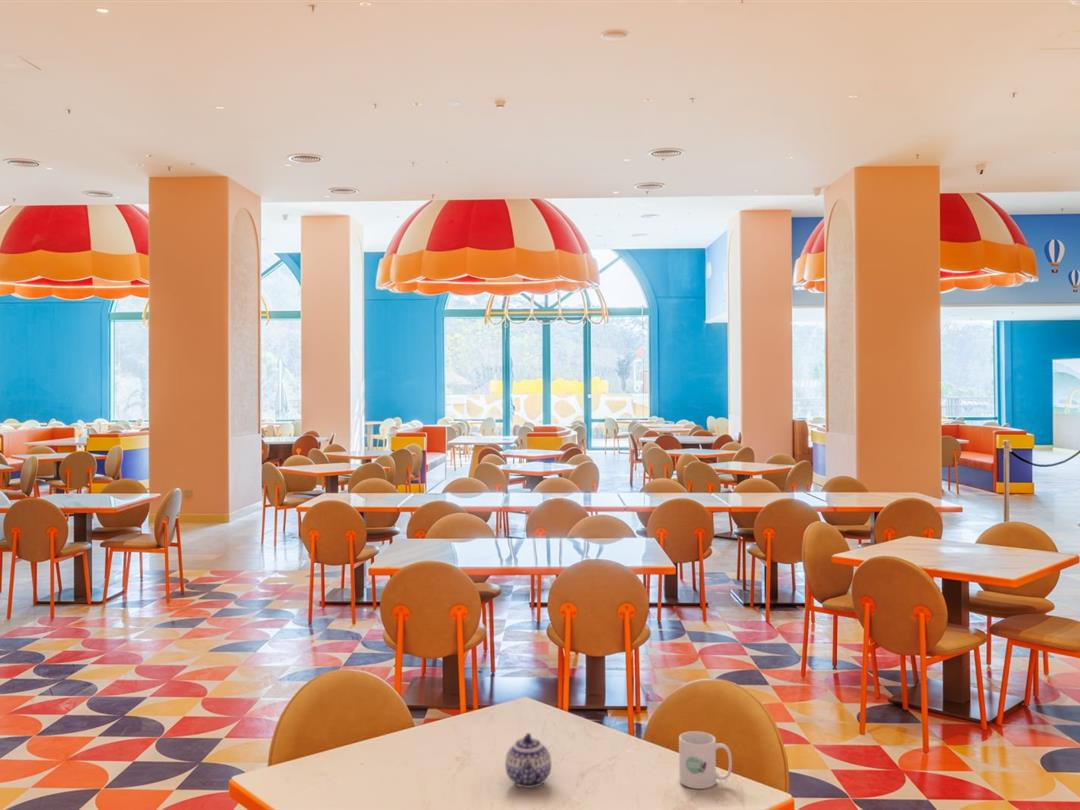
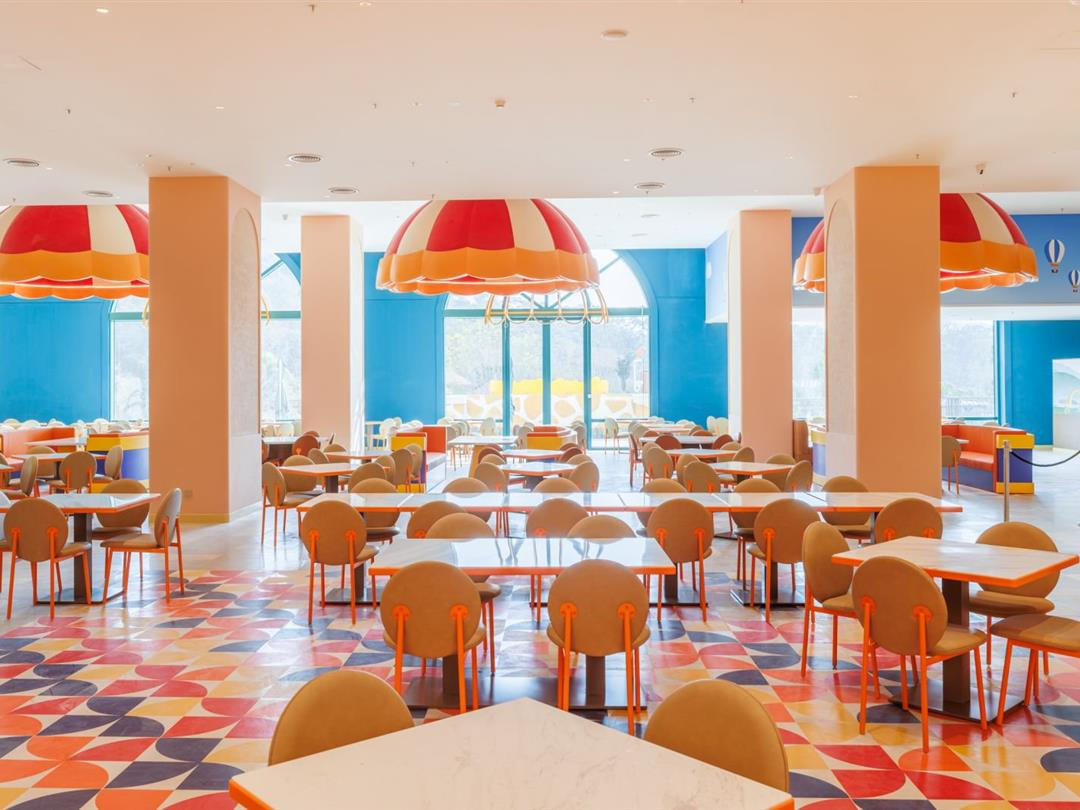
- mug (705, 760)
- teapot (528, 758)
